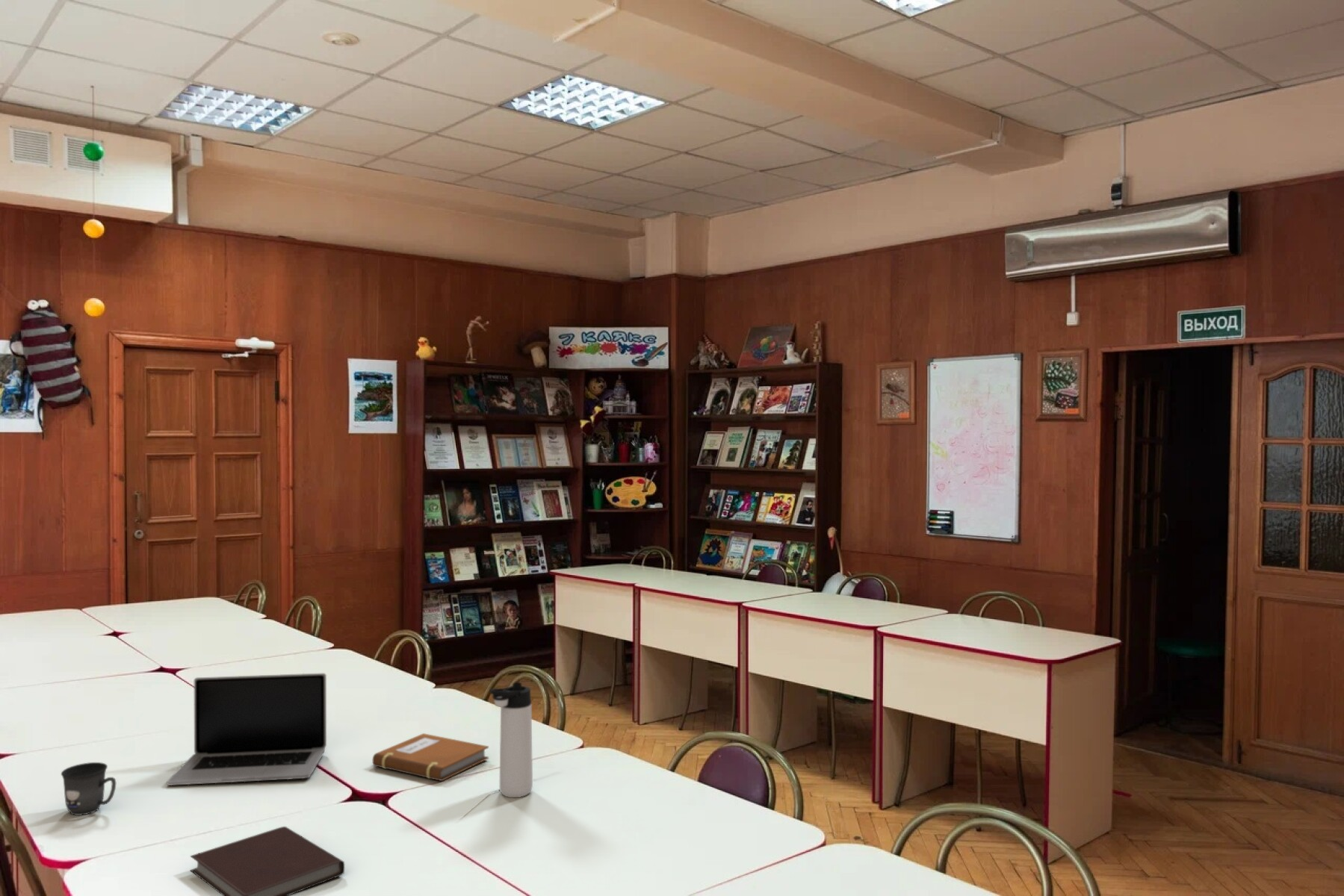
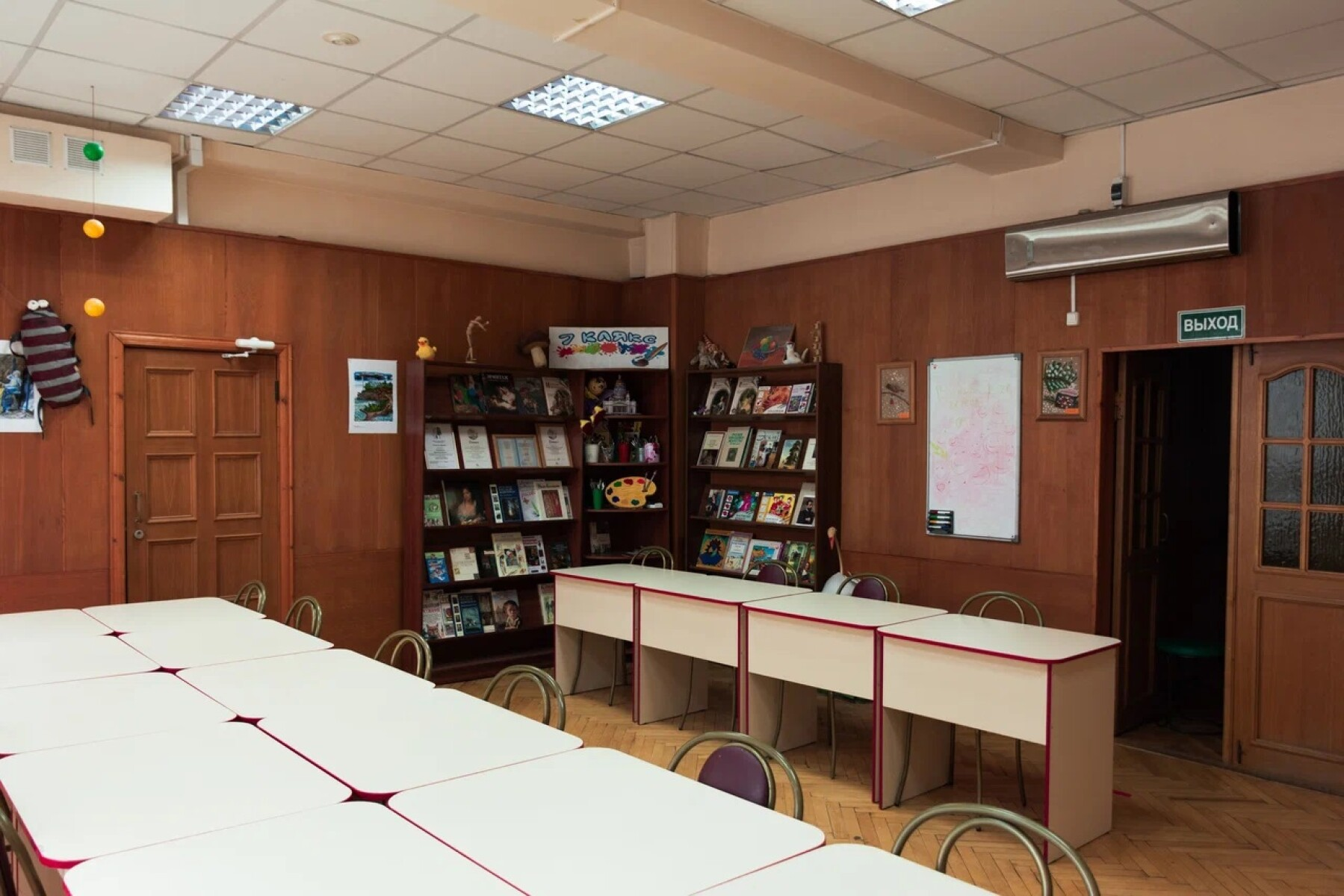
- mug (91, 790)
- laptop (250, 727)
- notebook (429, 756)
- thermos bottle (510, 740)
- notebook (267, 865)
